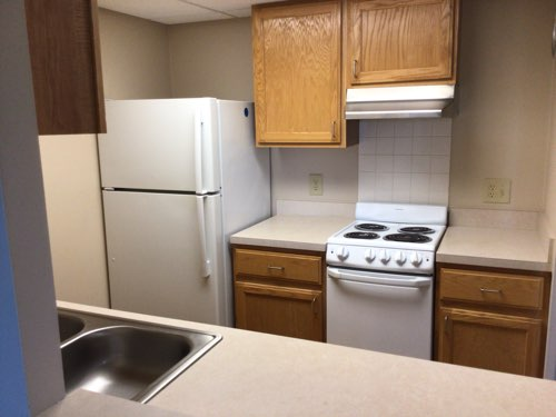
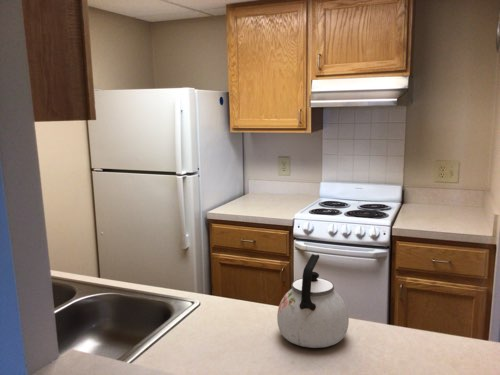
+ kettle (312, 297)
